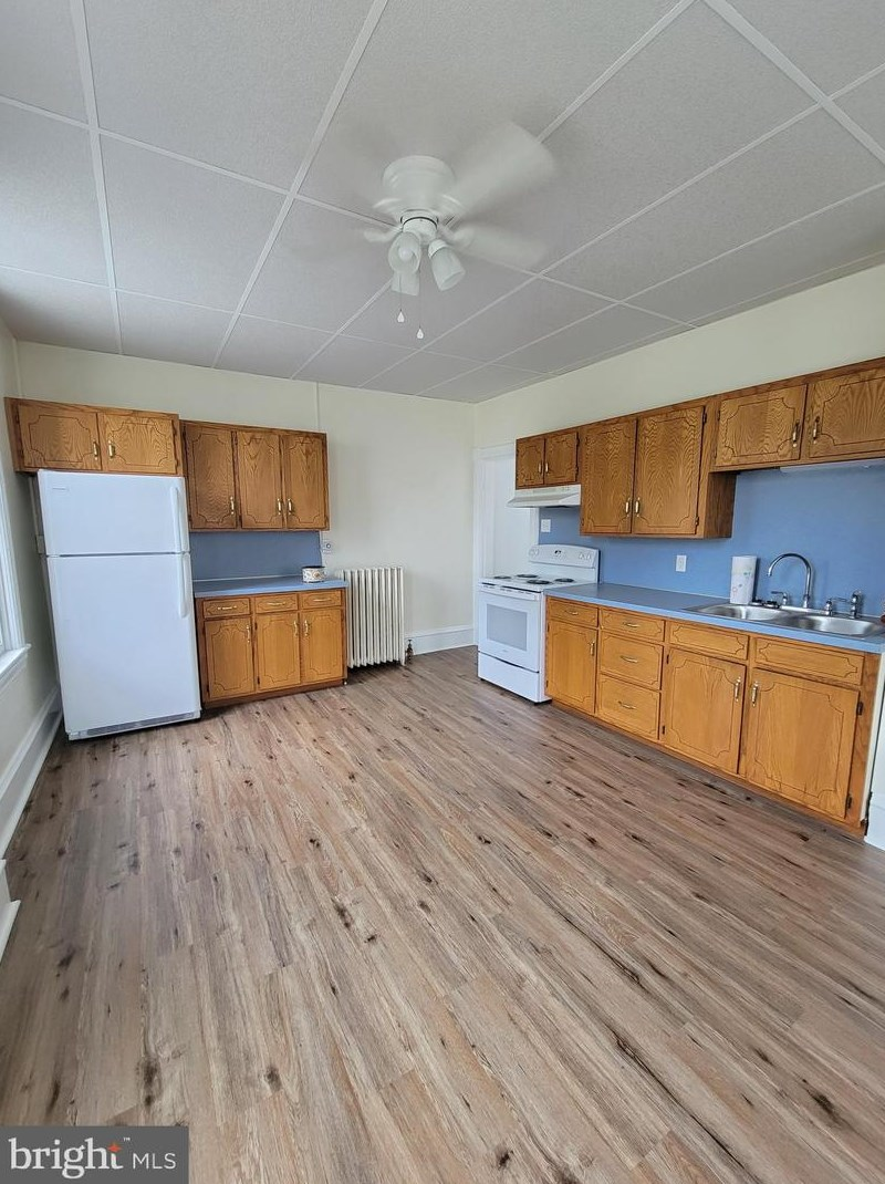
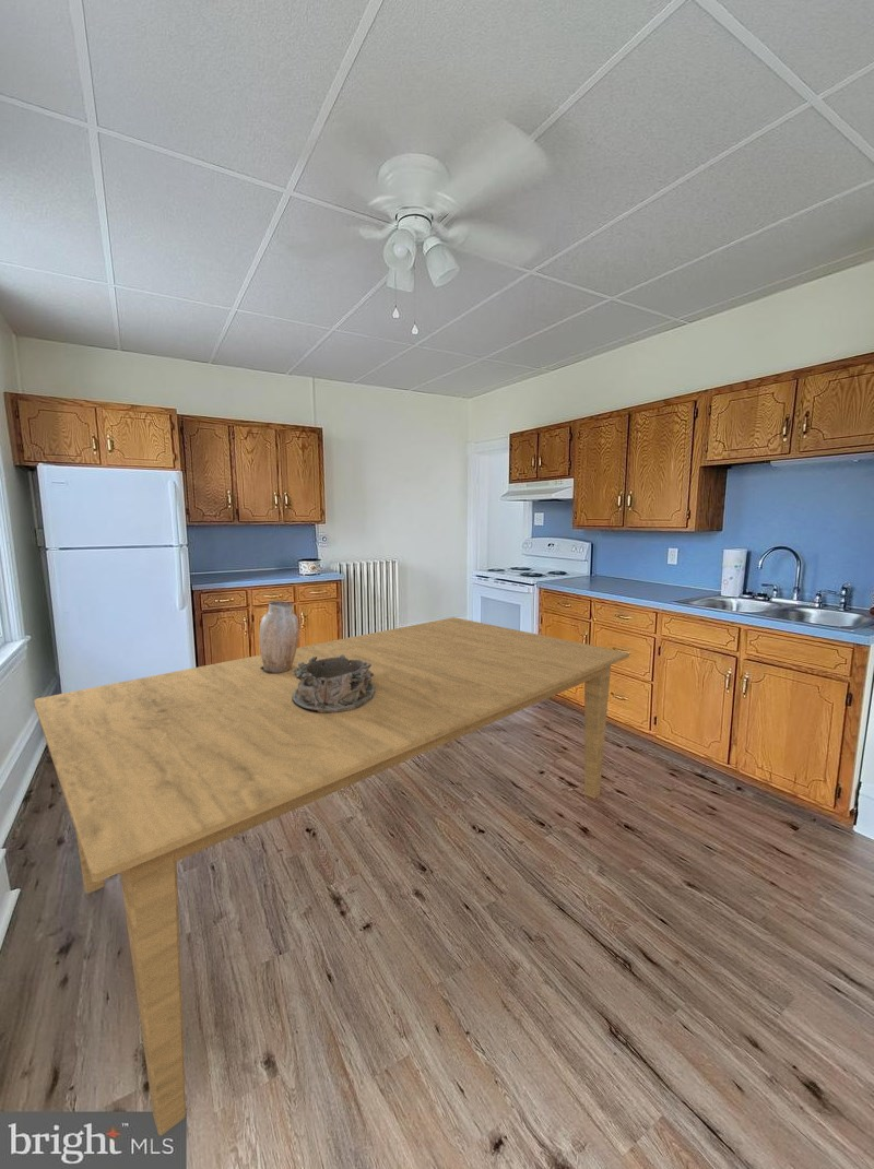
+ vase (279, 635)
+ dining table (377, 755)
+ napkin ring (333, 677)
